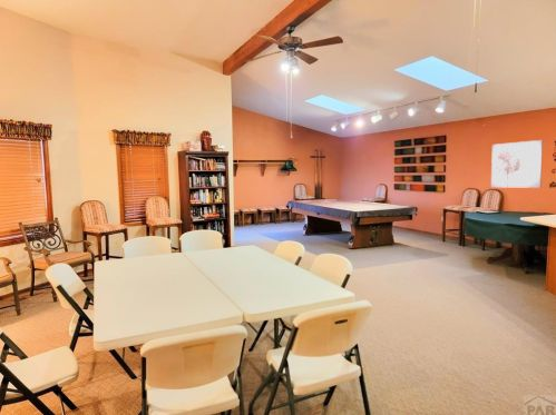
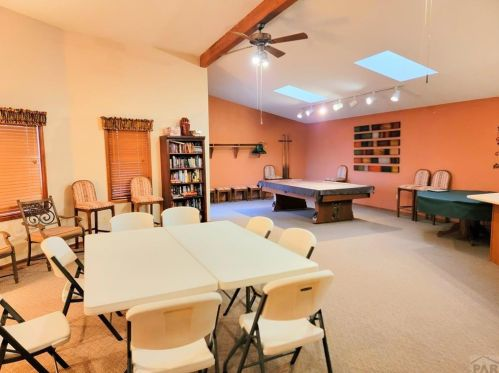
- wall art (515, 165)
